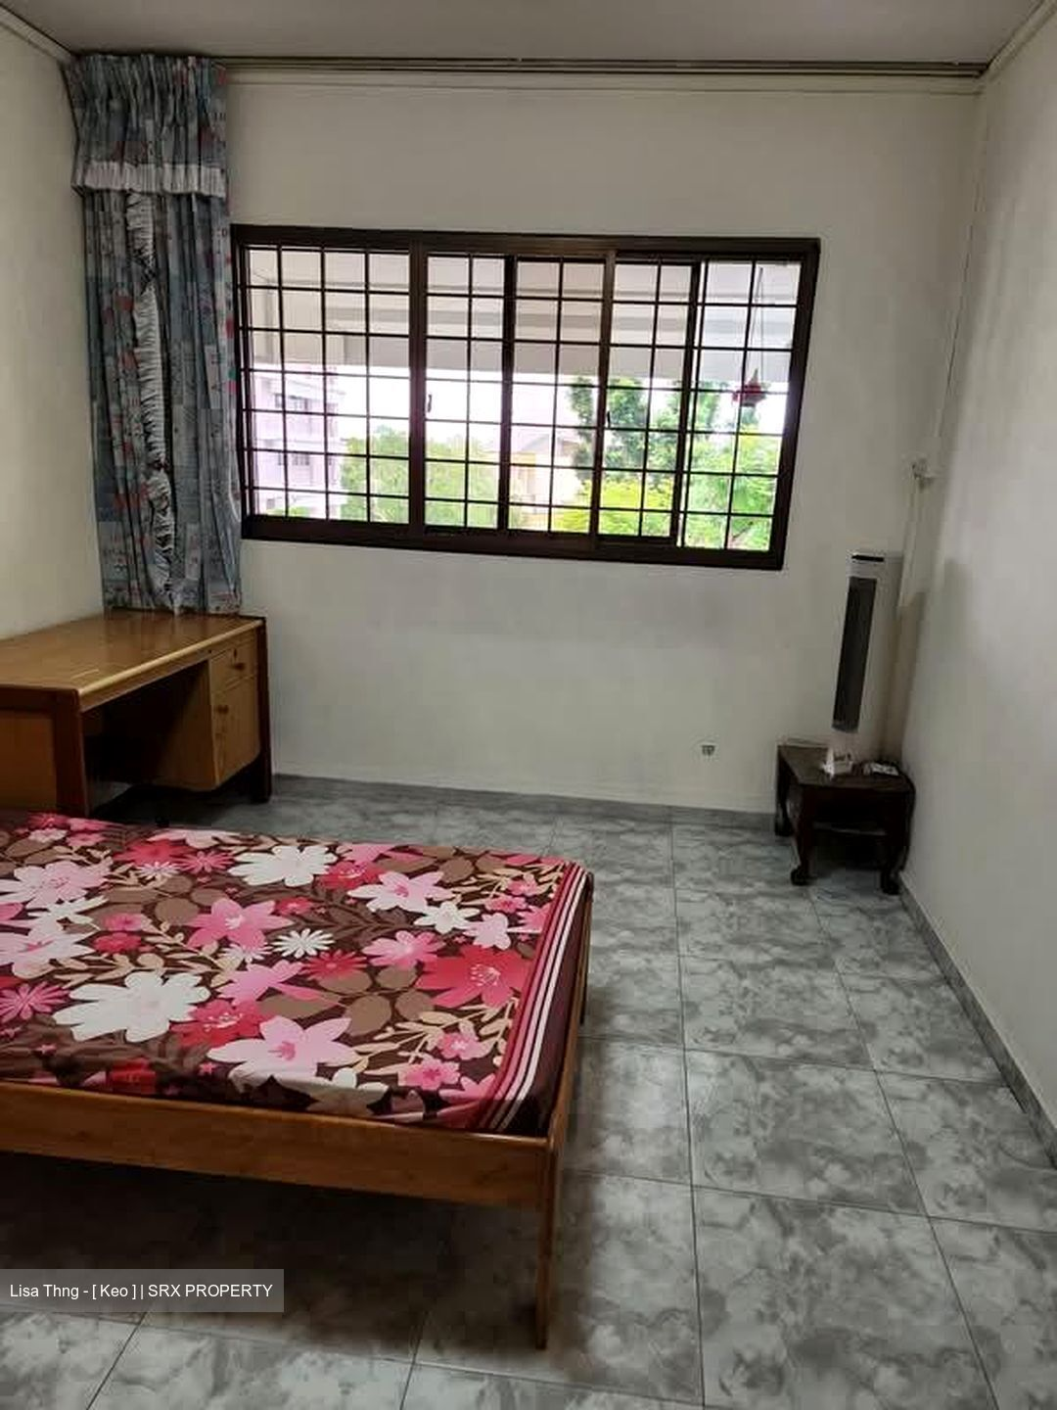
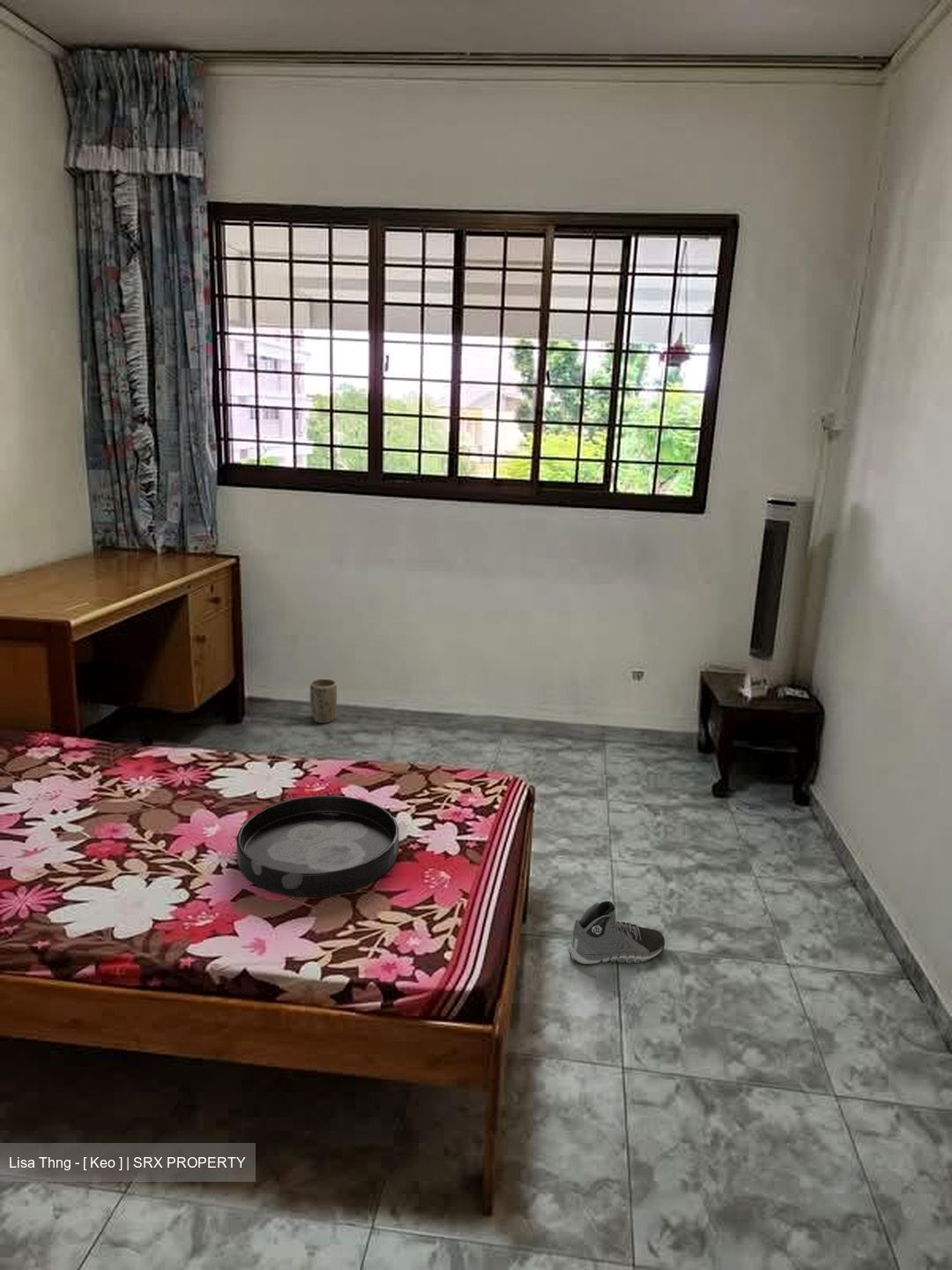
+ plant pot (324, 701)
+ tray (319, 840)
+ sneaker (620, 929)
